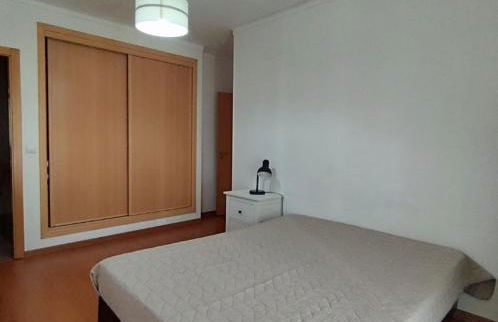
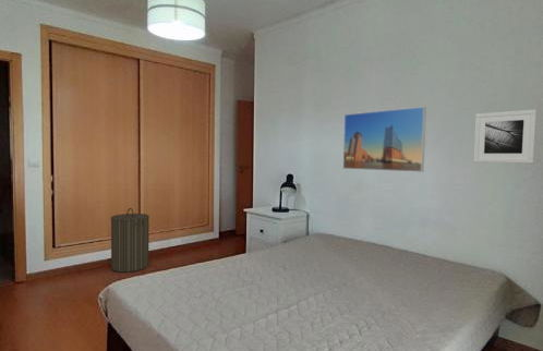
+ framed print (381, 141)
+ laundry hamper (130, 237)
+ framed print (503, 137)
